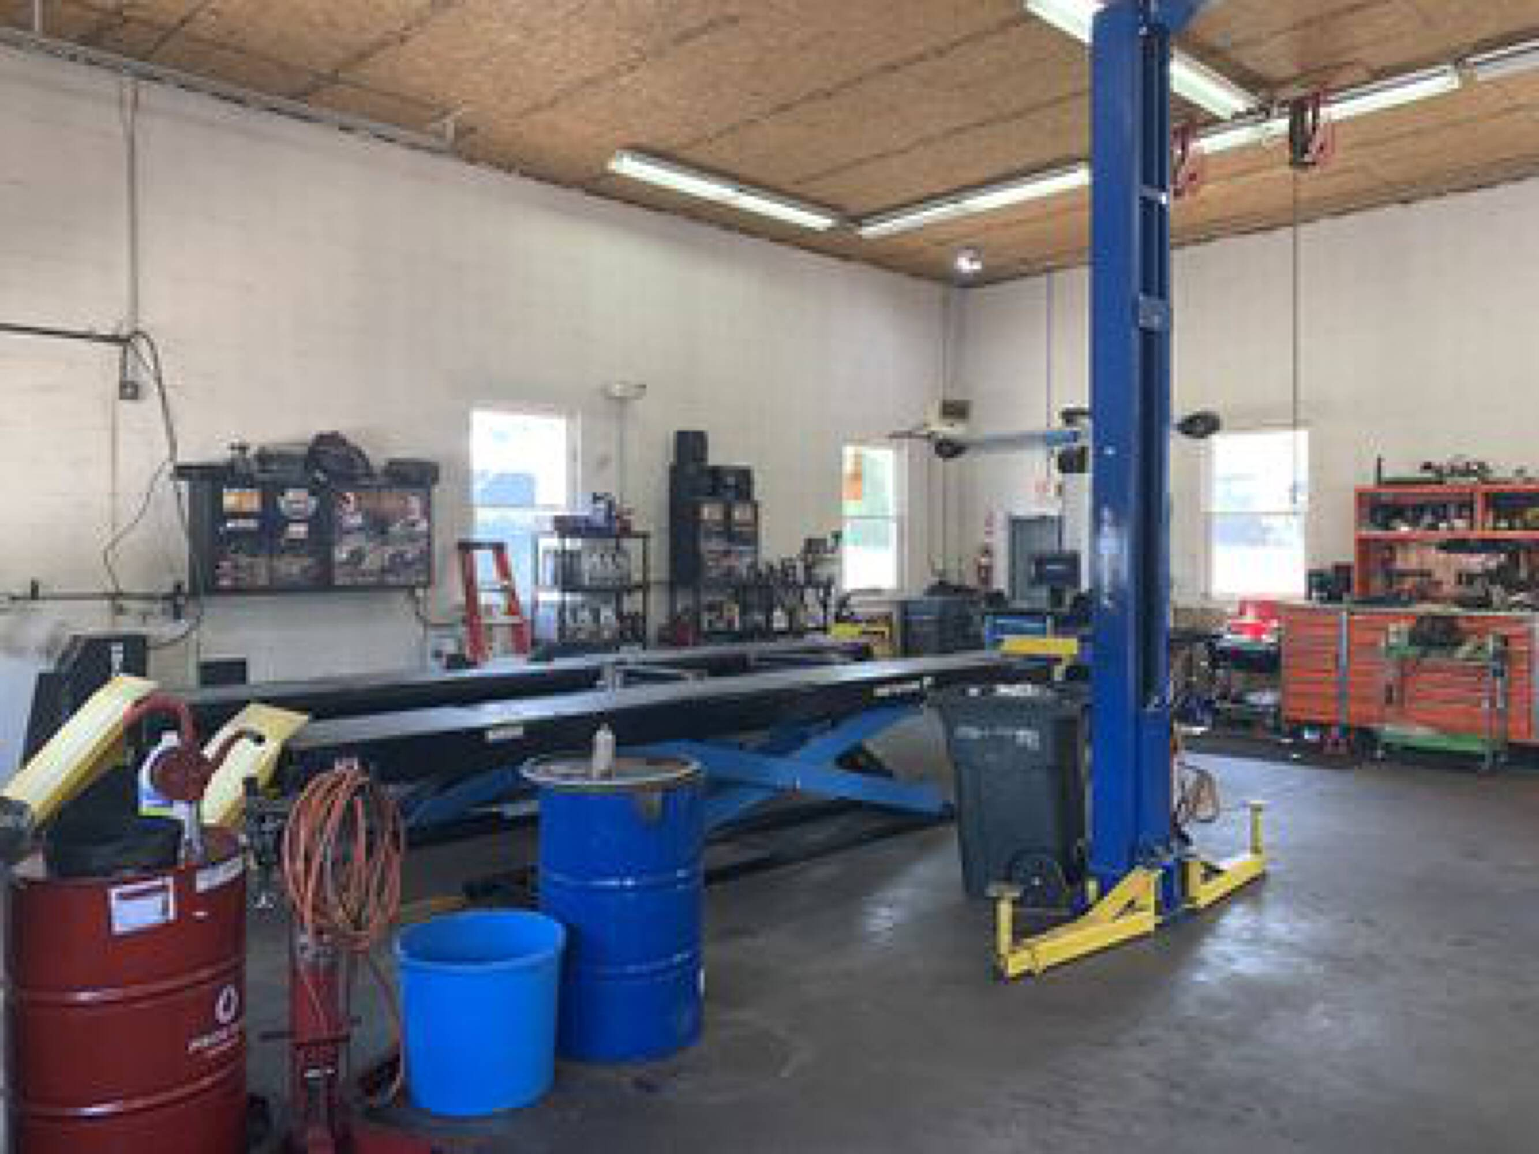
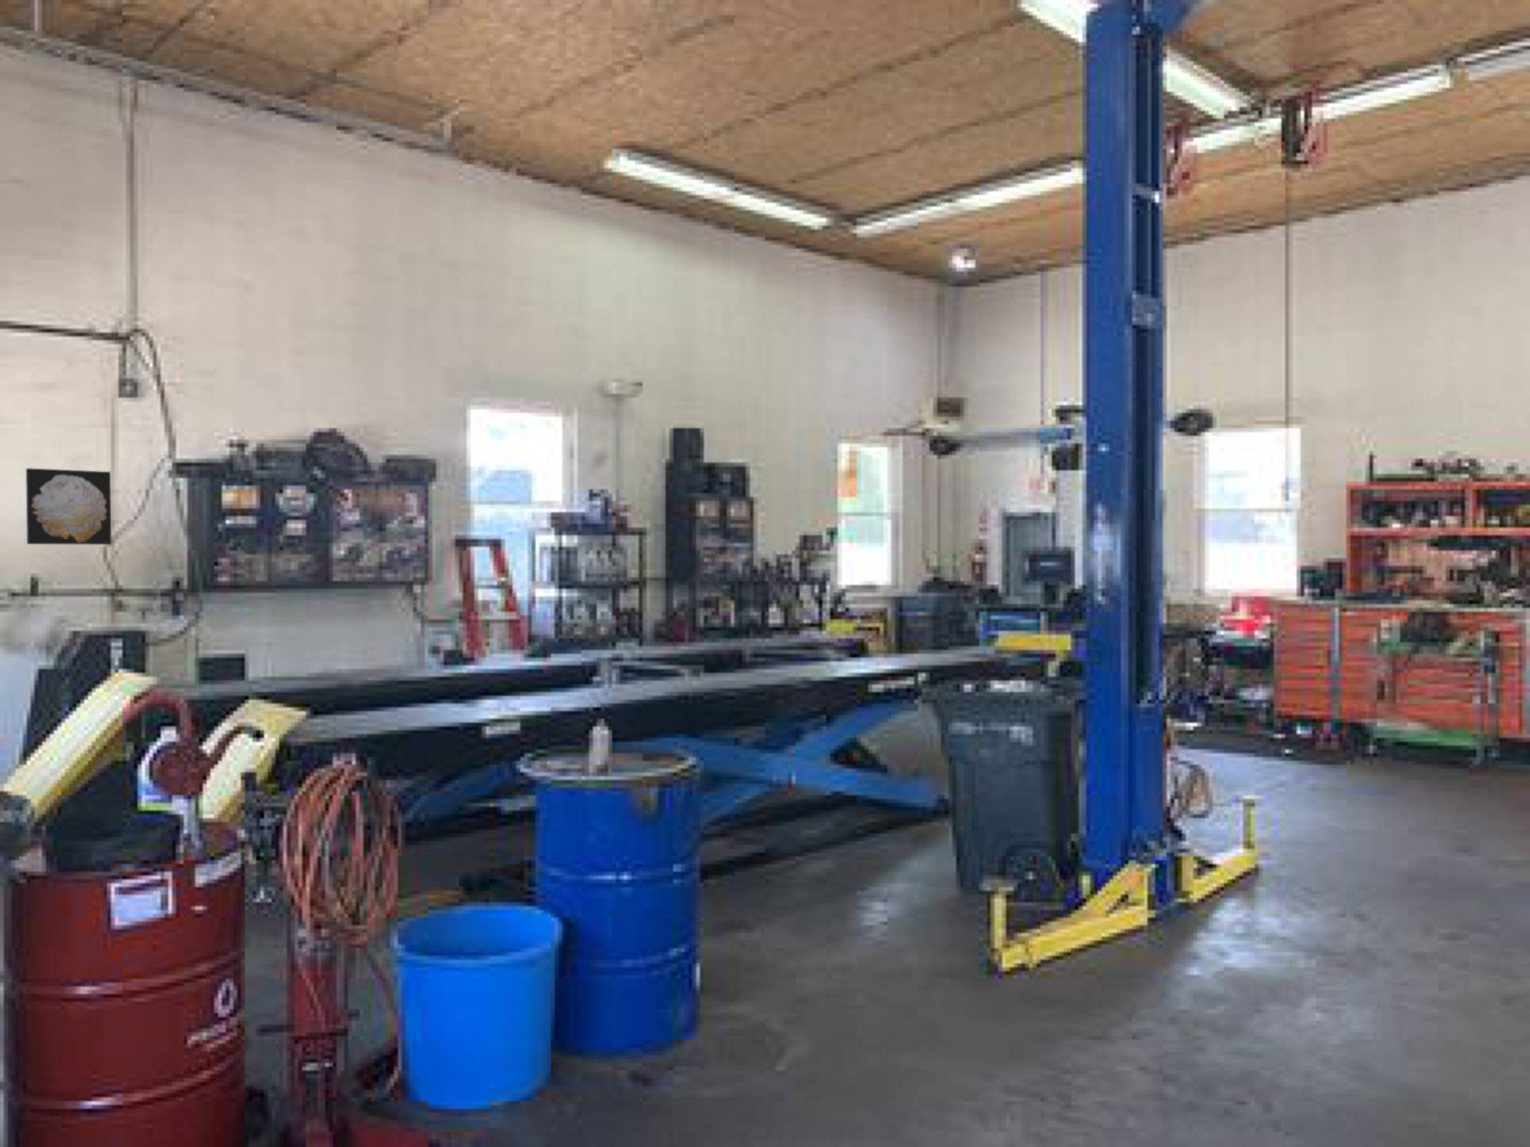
+ wall art (70, 507)
